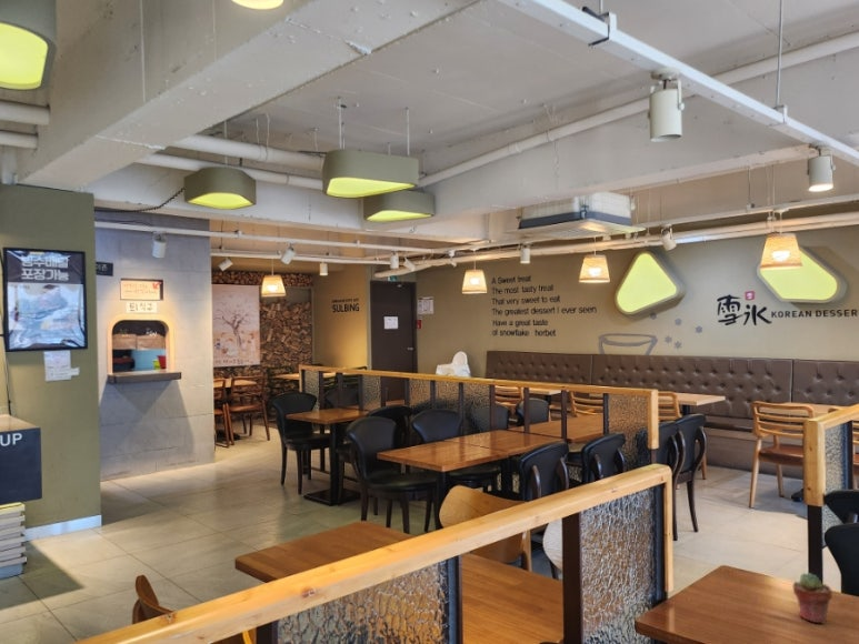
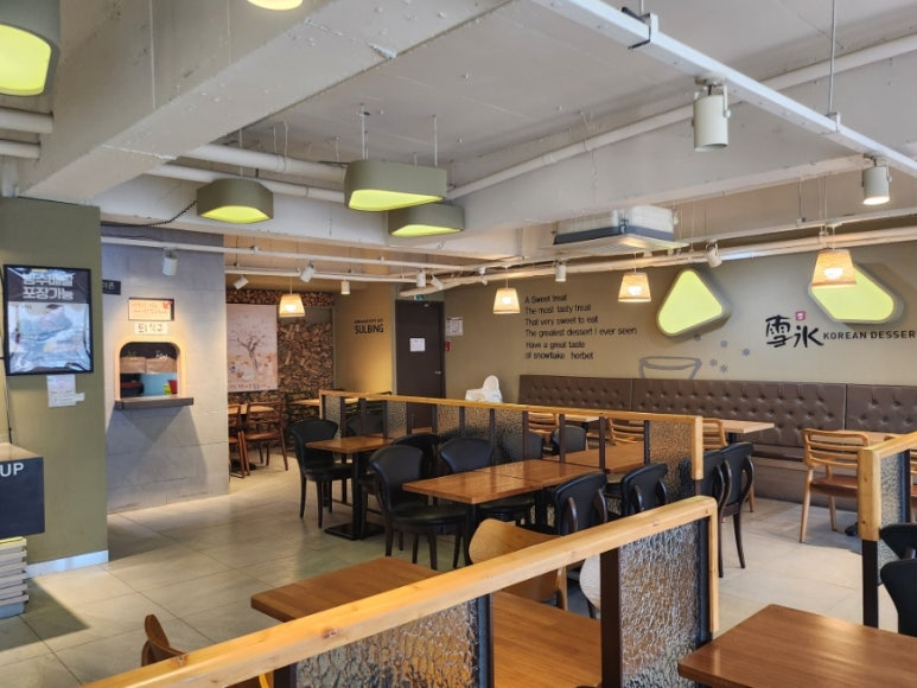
- potted succulent (811, 595)
